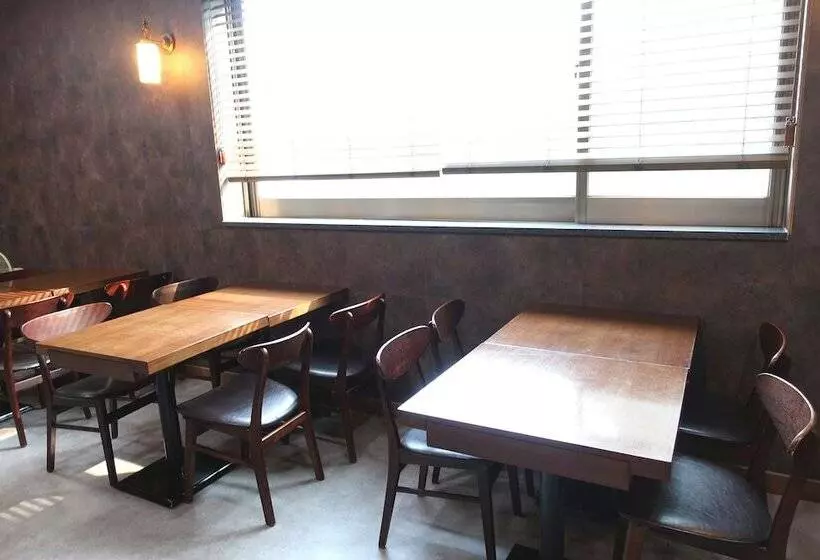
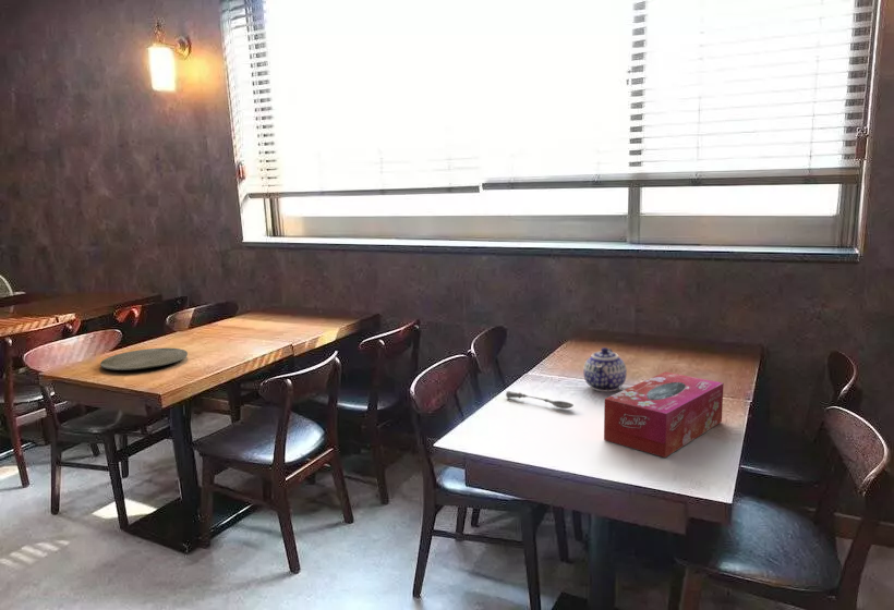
+ teapot (604, 367)
+ plate (145, 359)
+ tissue box (665, 411)
+ soupspoon (540, 399)
